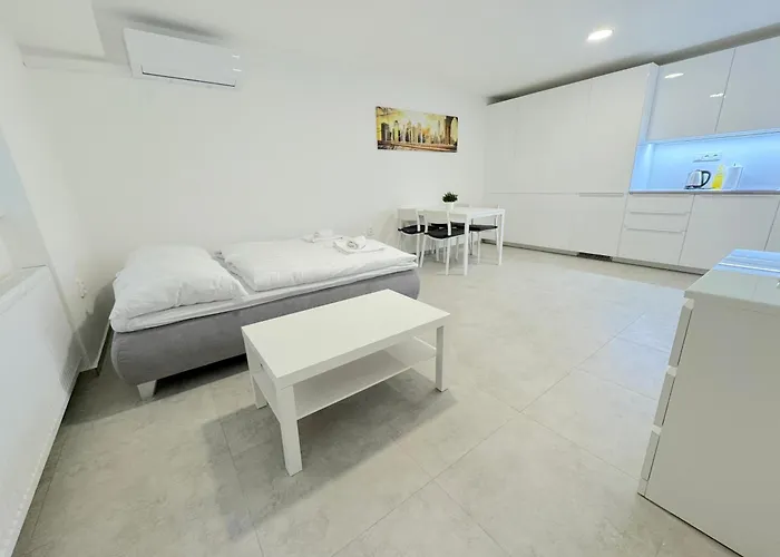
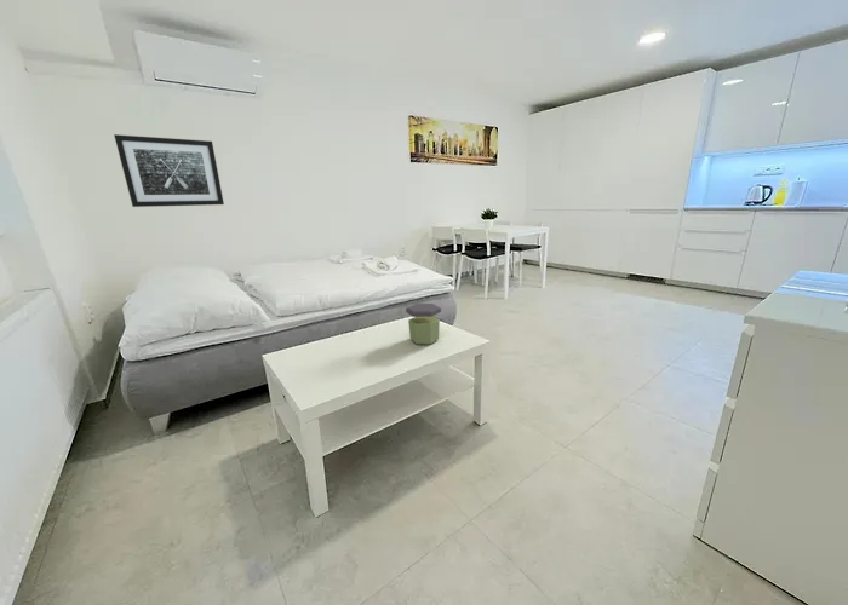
+ jar (423, 323)
+ wall art (173, 172)
